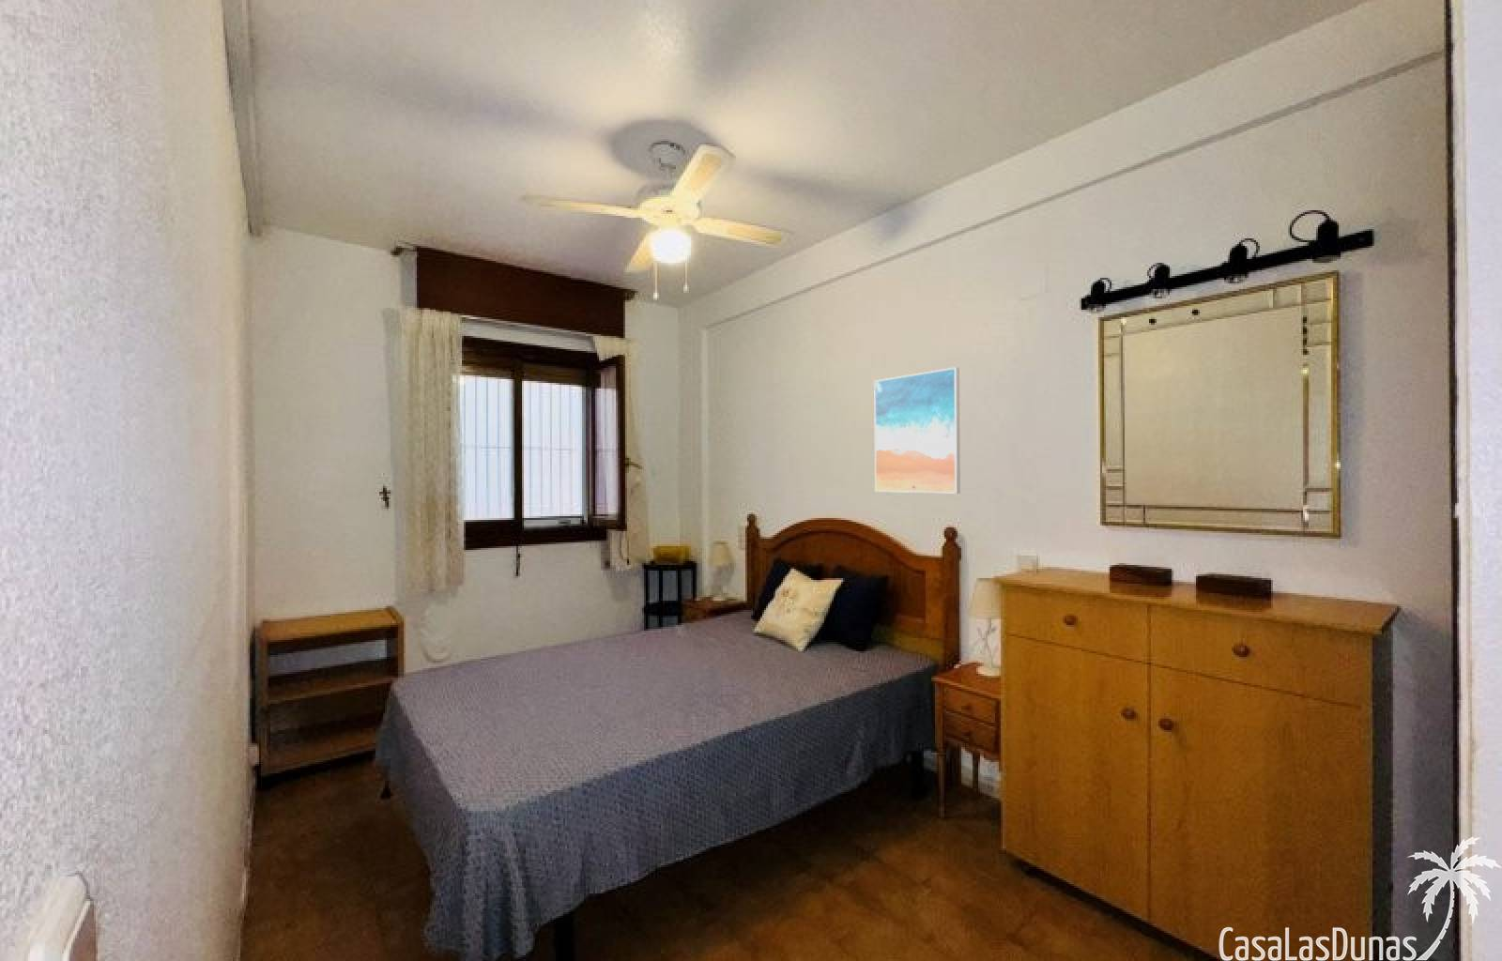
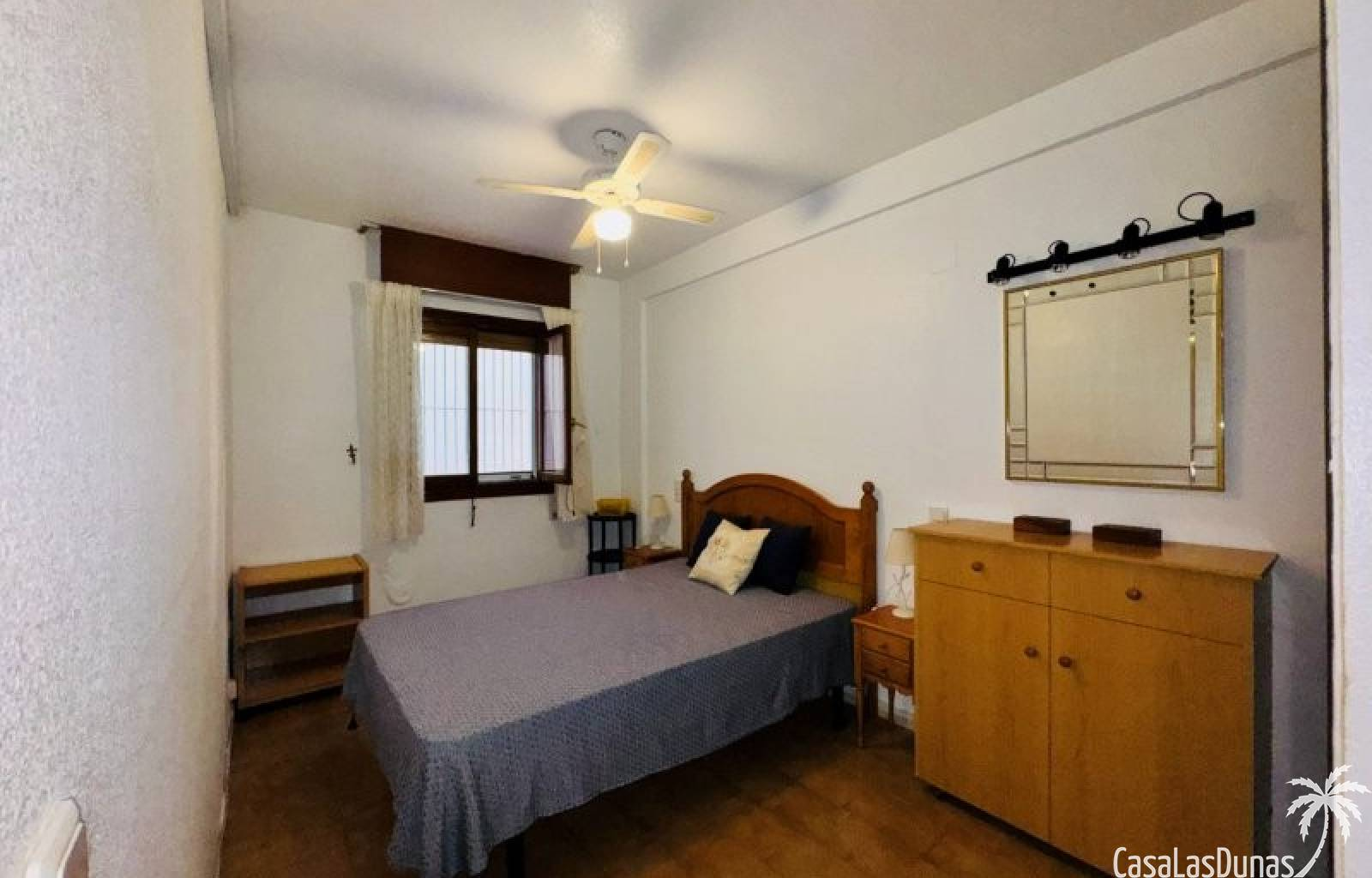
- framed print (914, 432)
